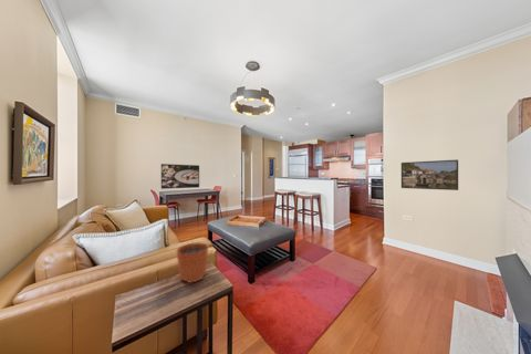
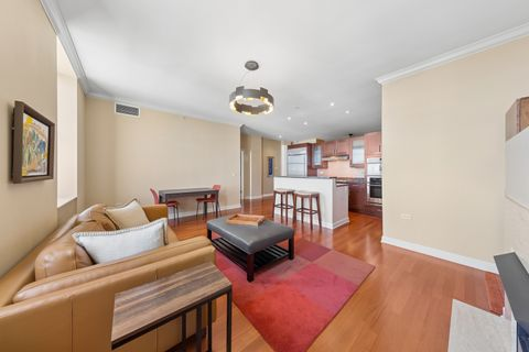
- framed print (180, 176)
- plant pot (192, 254)
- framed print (427, 175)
